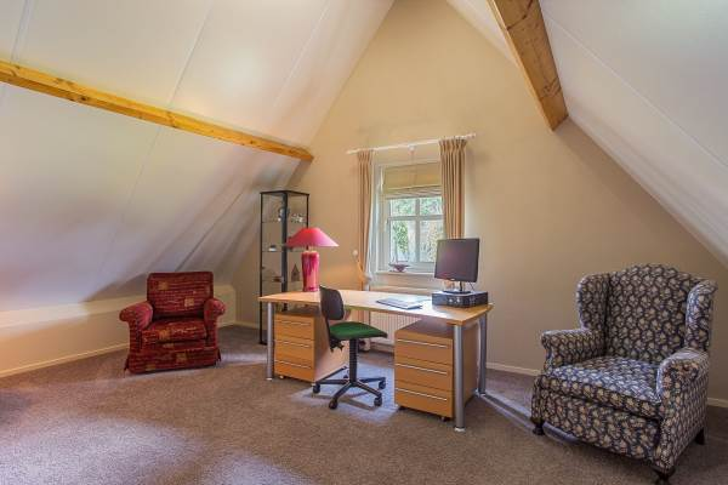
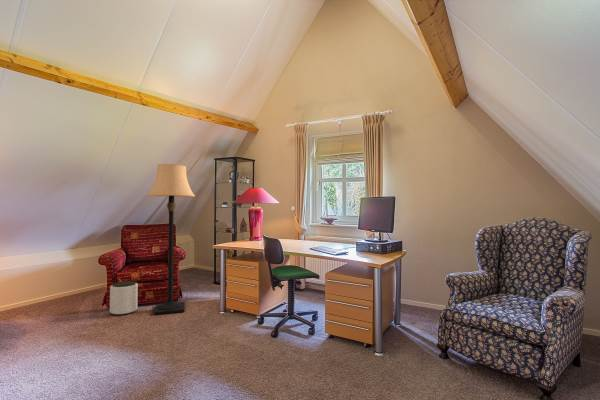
+ lamp (171, 237)
+ plant pot (123, 297)
